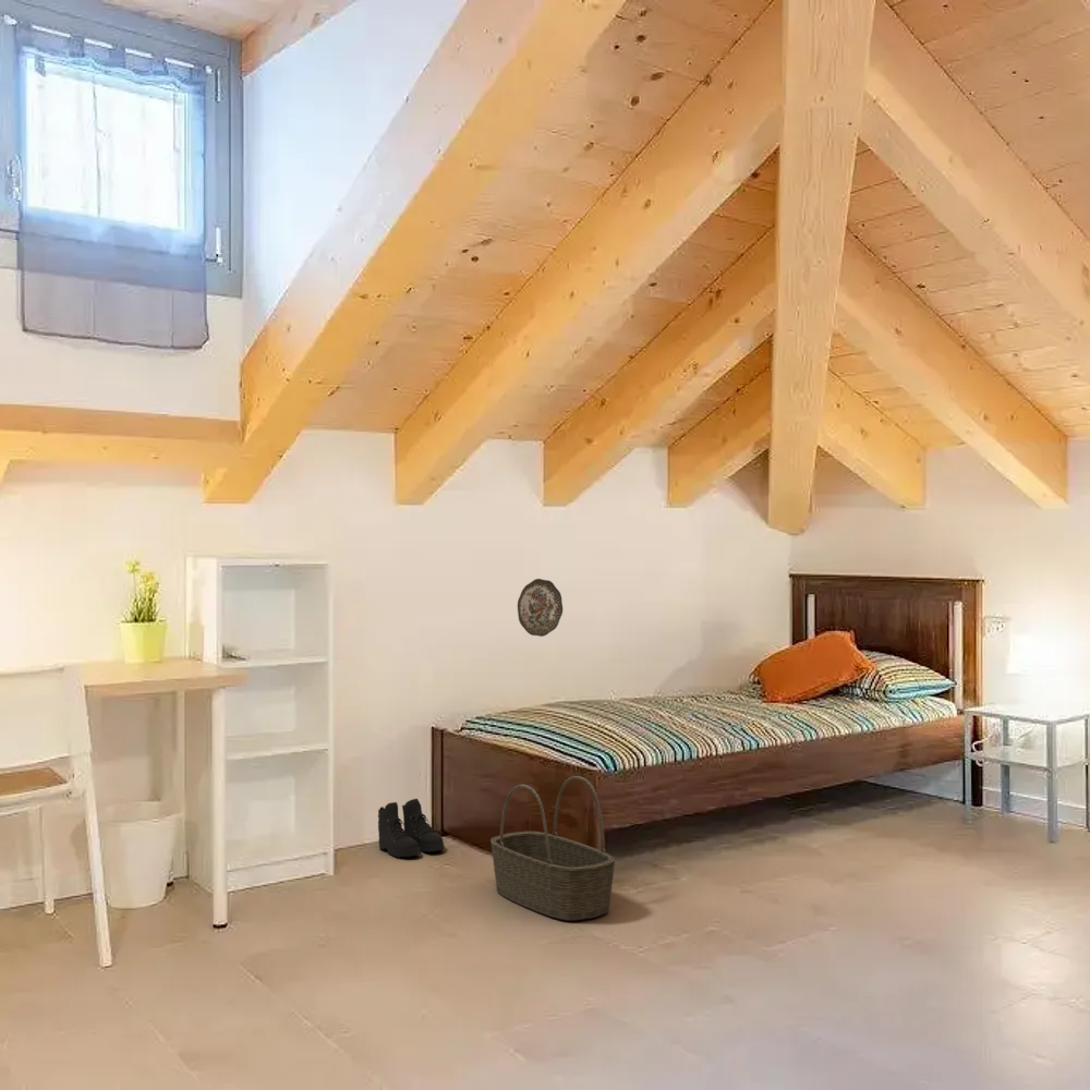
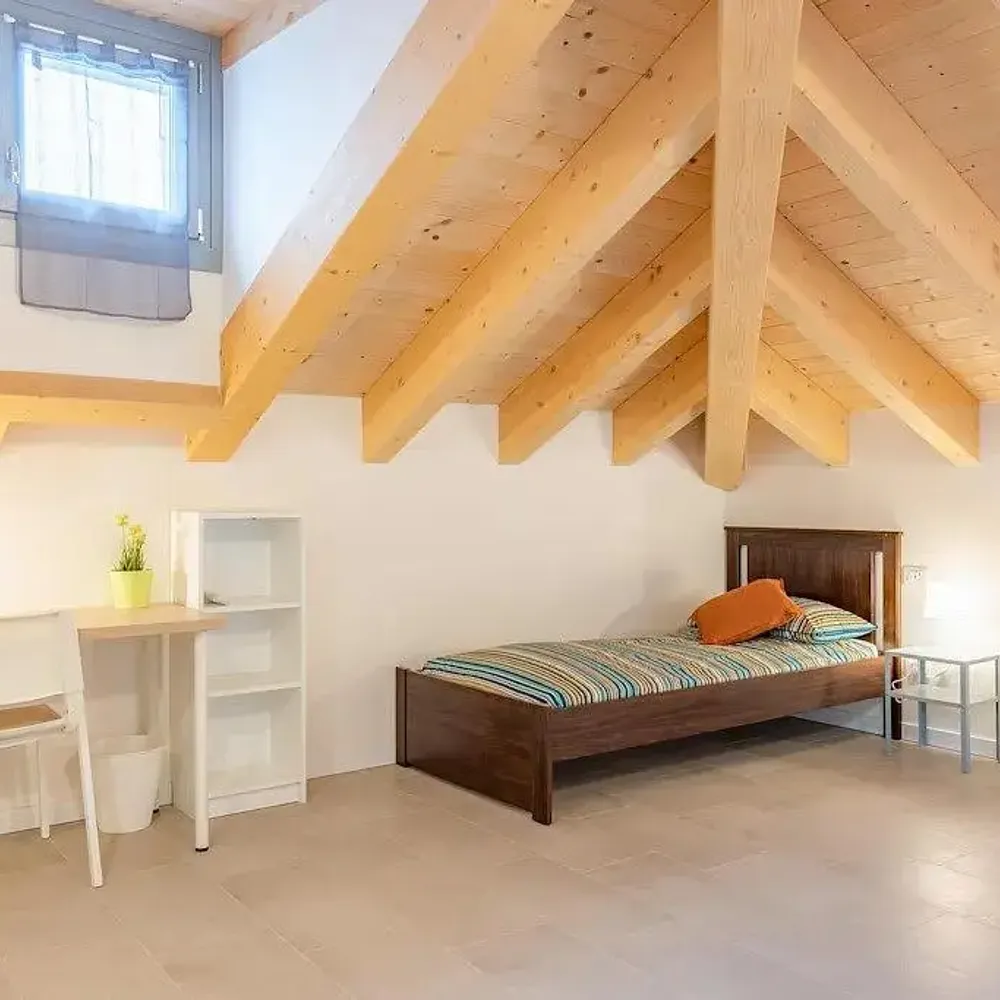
- basket (550, 840)
- decorative plate (538, 607)
- boots (410, 825)
